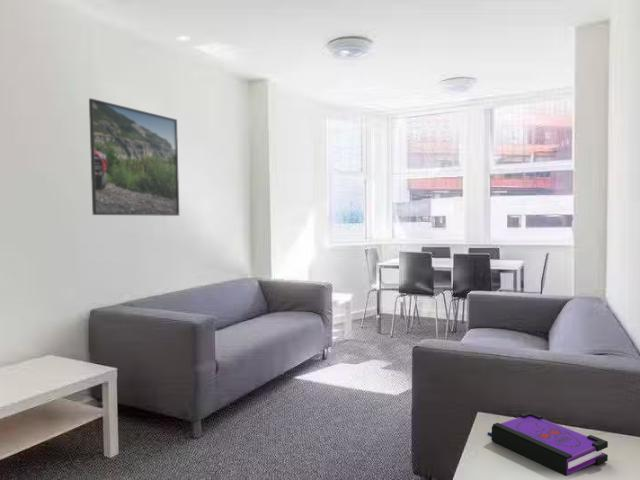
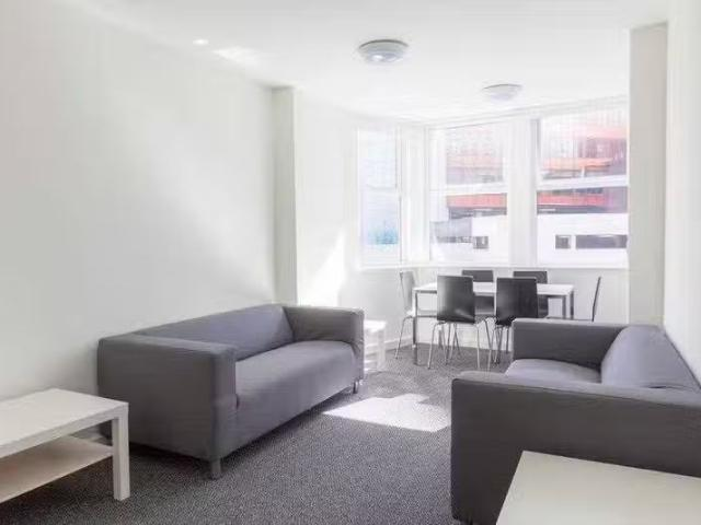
- board game (540, 438)
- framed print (138, 162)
